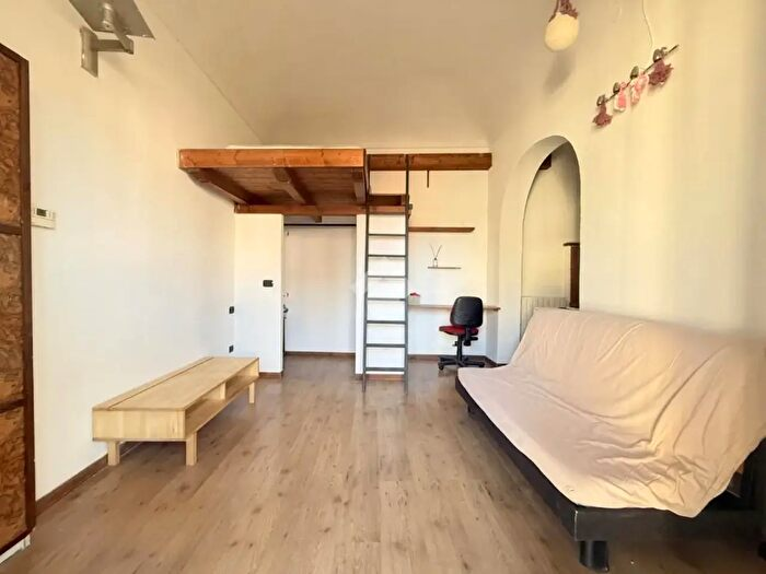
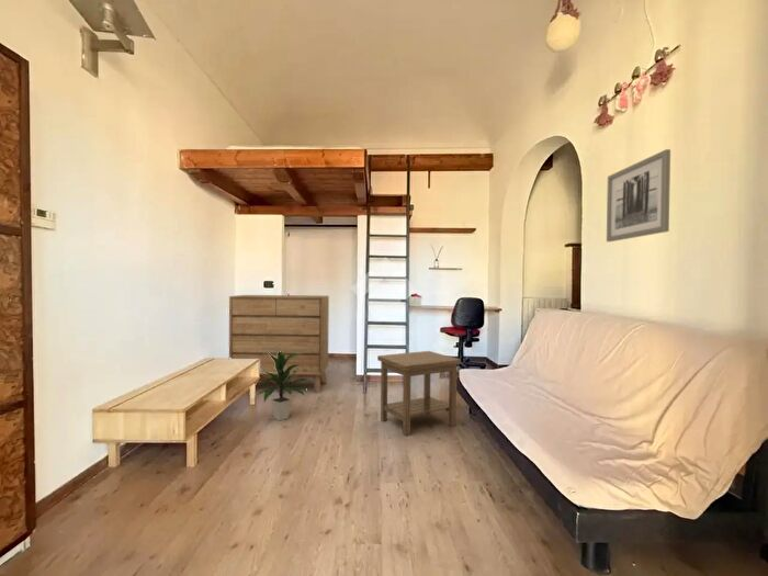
+ side table (423, 389)
+ dresser (281, 341)
+ indoor plant (281, 383)
+ wall art (634, 201)
